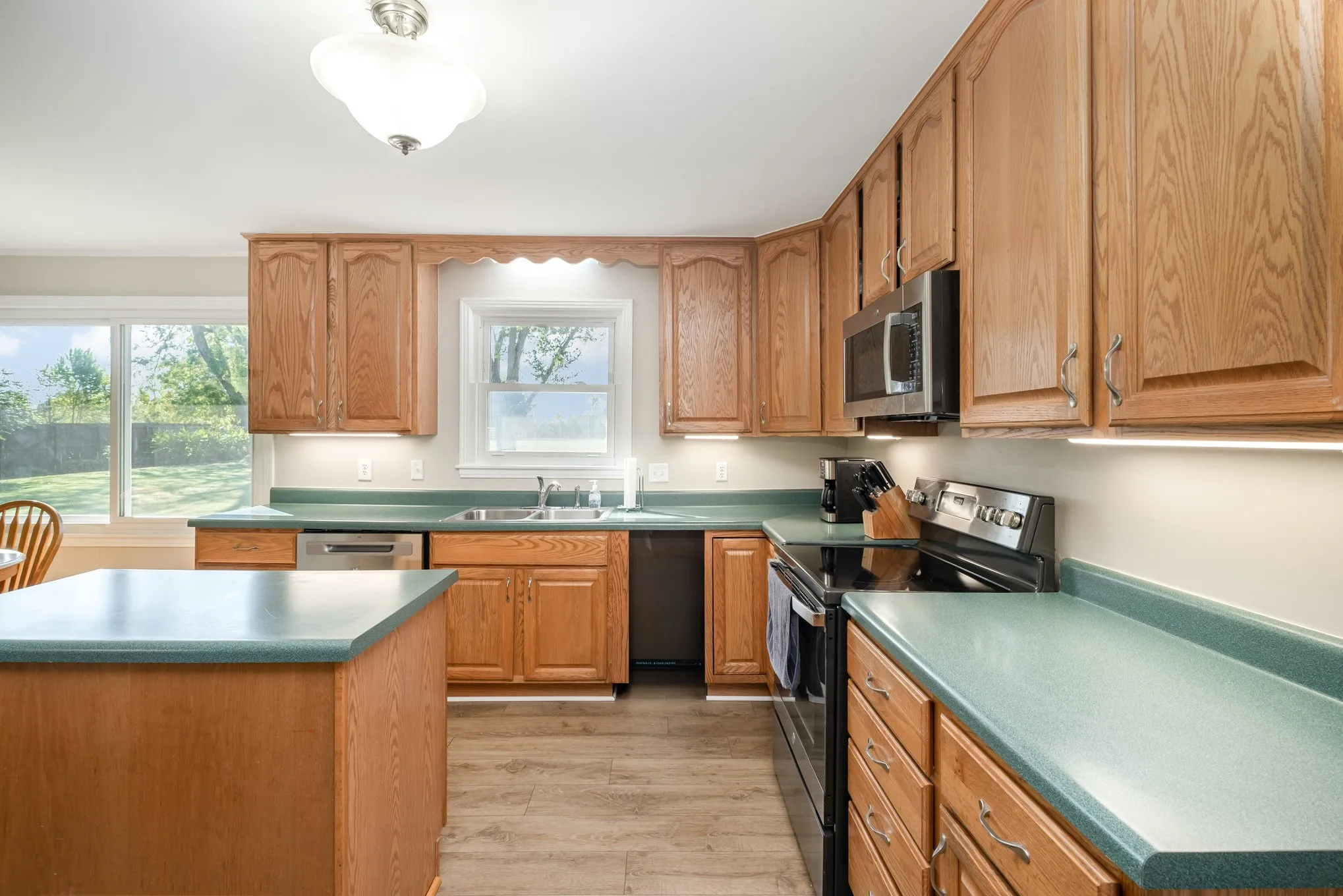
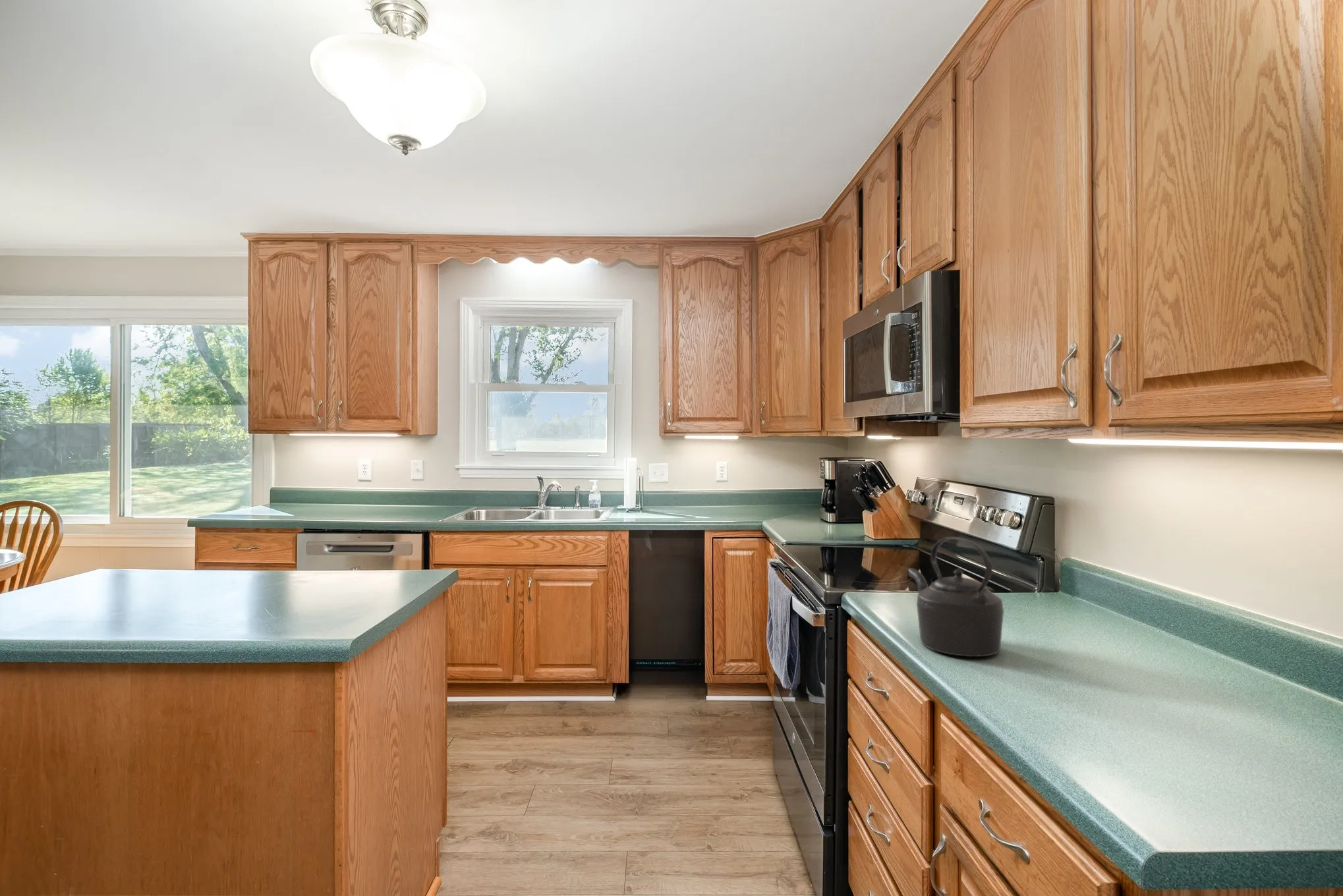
+ kettle (946, 587)
